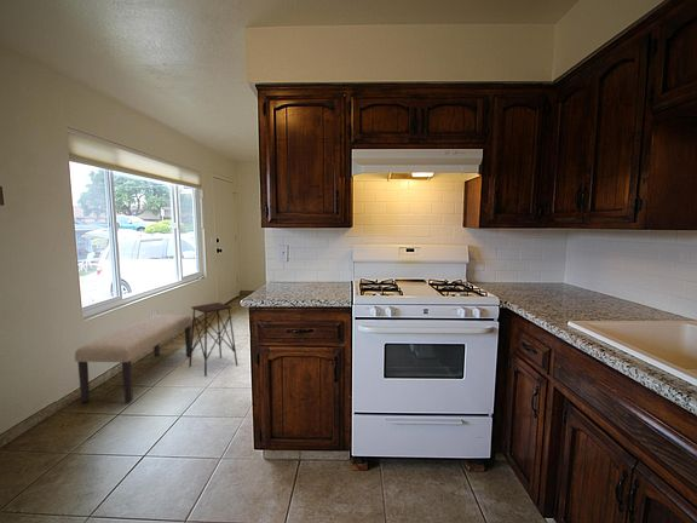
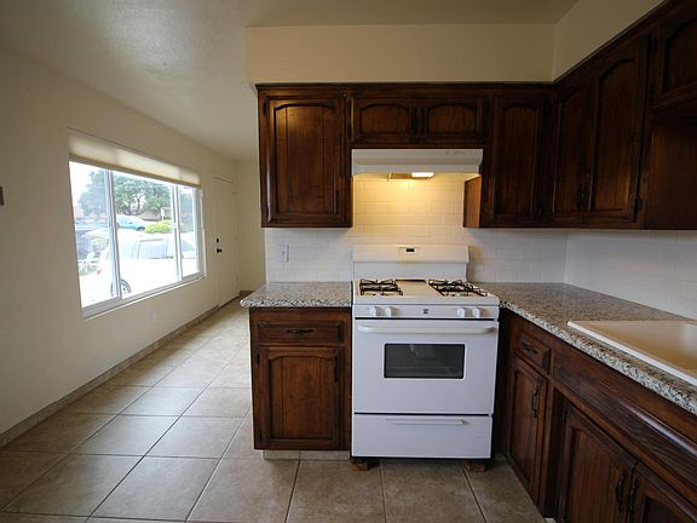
- bench (143, 350)
- side table (212, 337)
